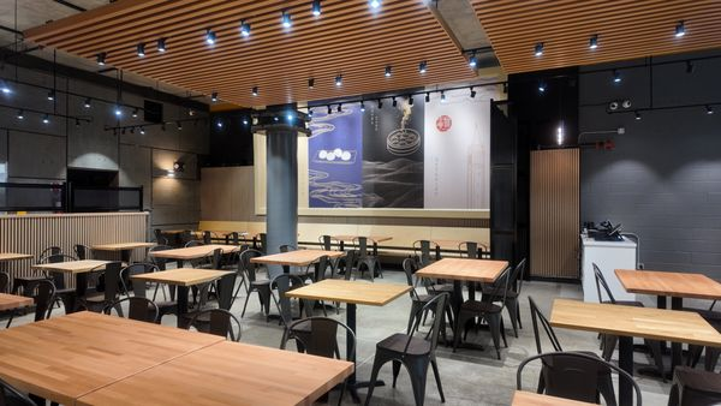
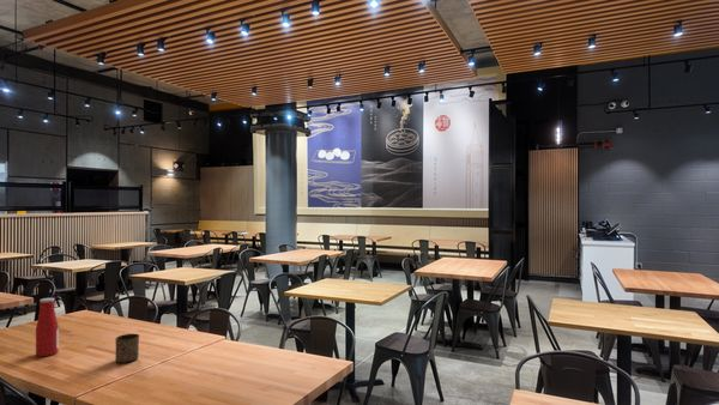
+ bottle (47, 326)
+ cup (127, 347)
